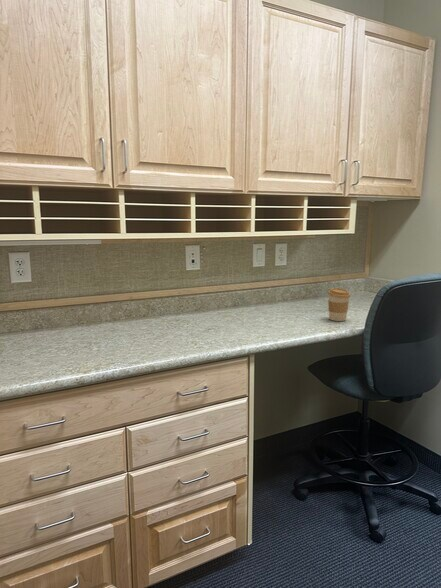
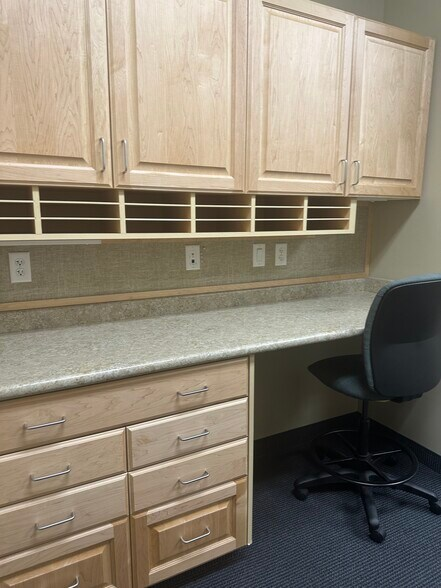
- coffee cup (338, 304)
